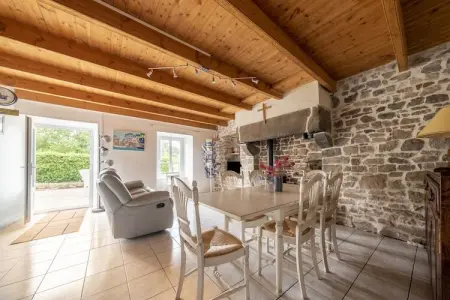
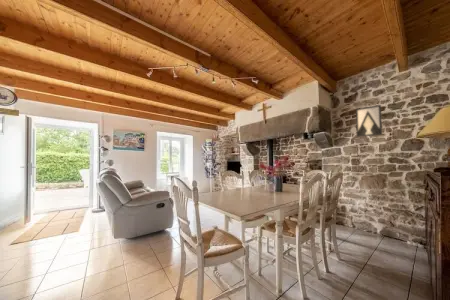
+ wall art (368, 121)
